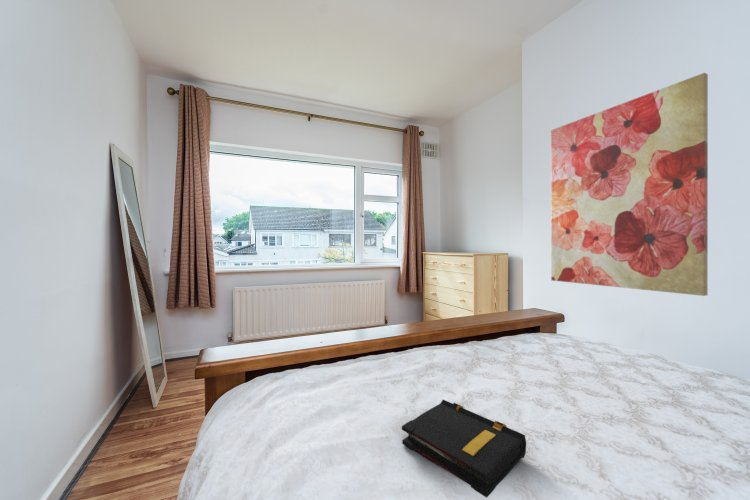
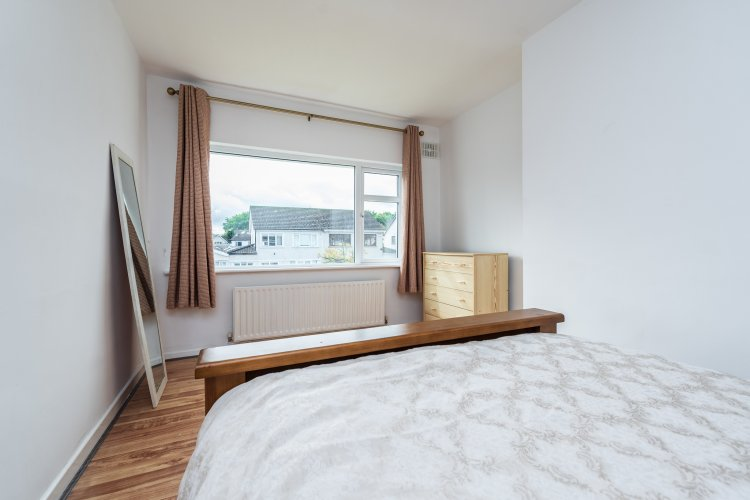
- book (456, 433)
- wall art (614, 197)
